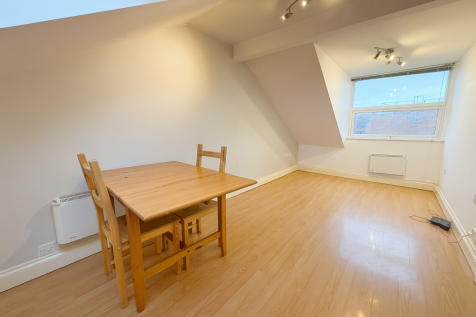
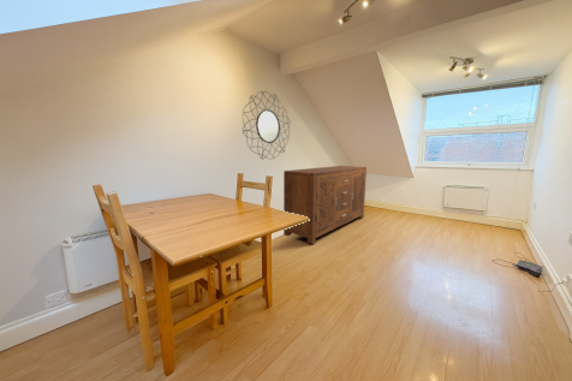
+ sideboard (329, 197)
+ home mirror (268, 126)
